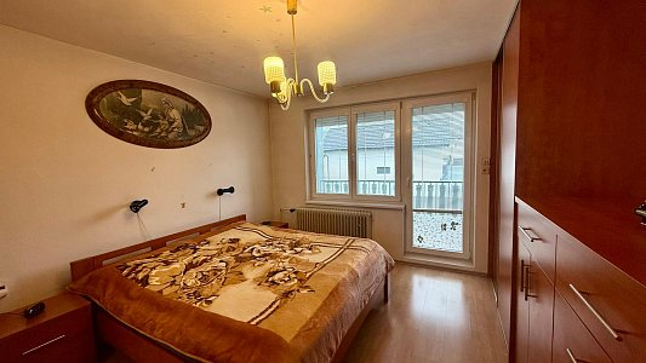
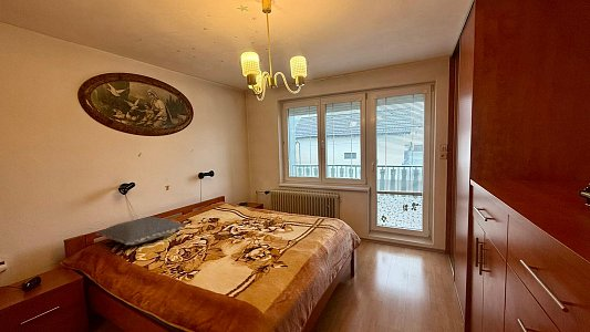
+ pillow (143, 229)
